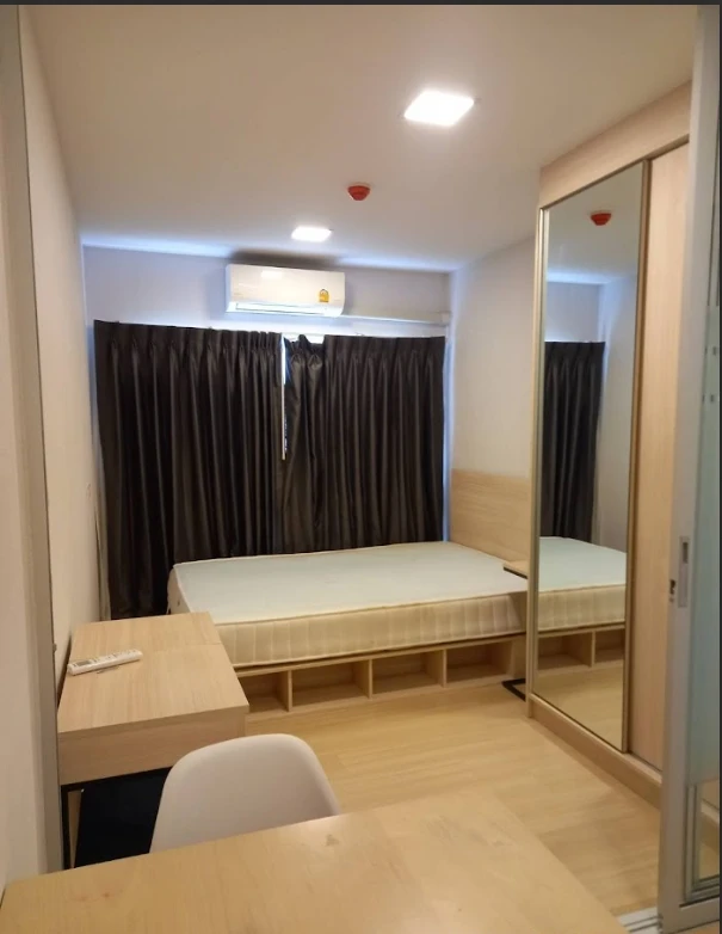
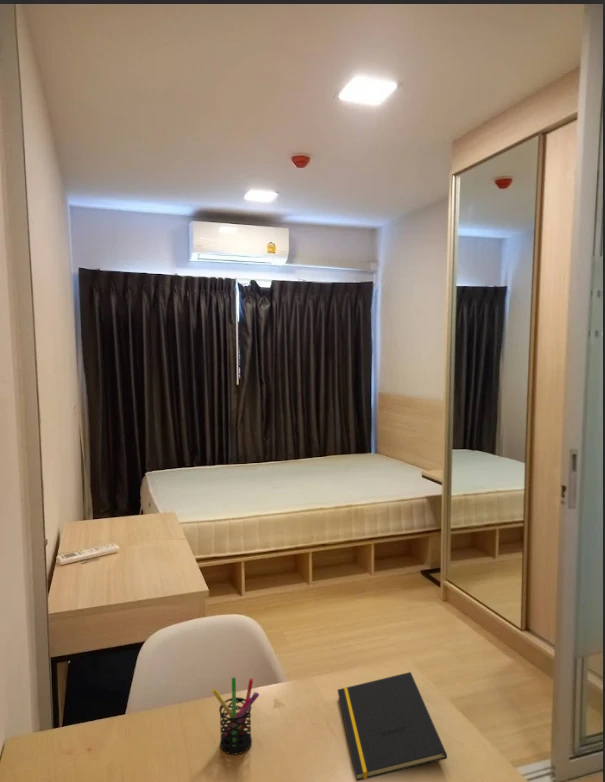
+ notepad (386, 720)
+ pen holder (236, 709)
